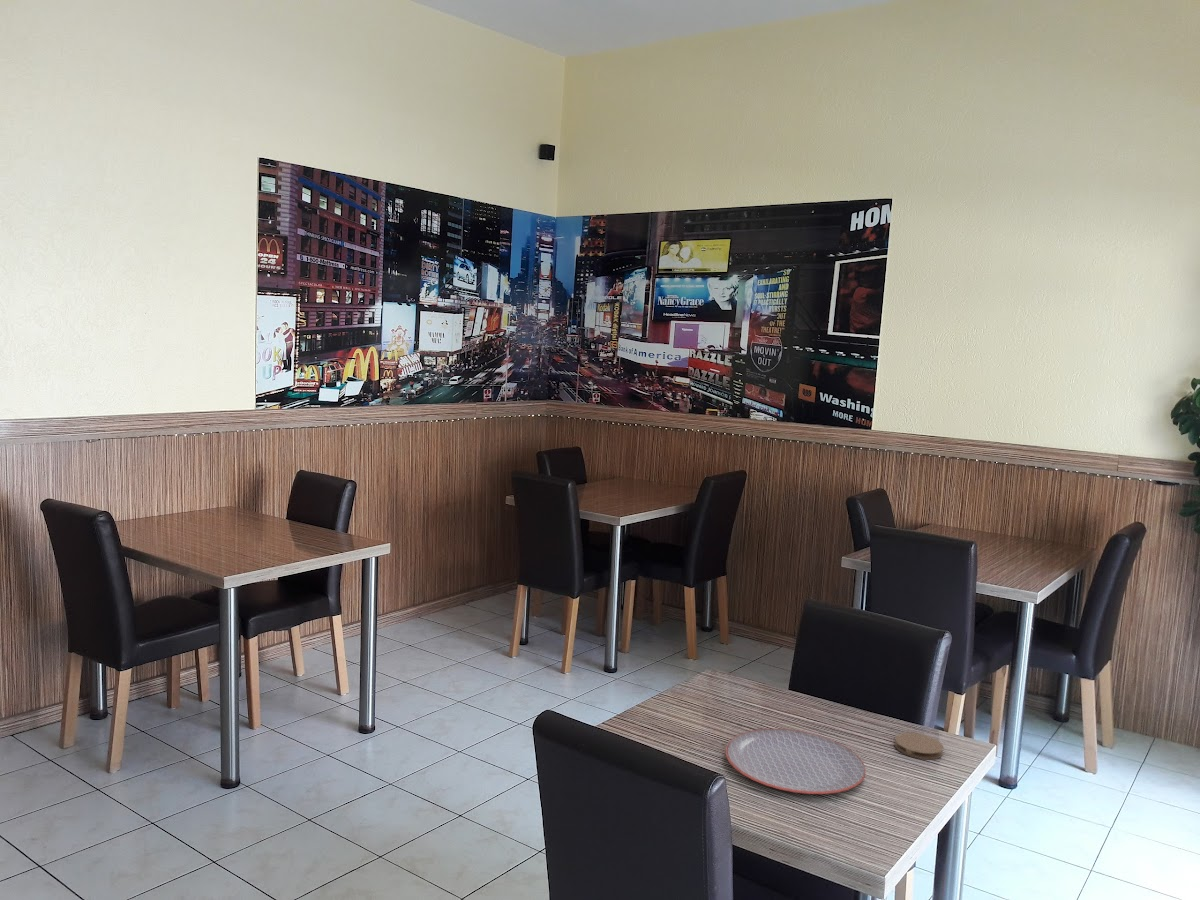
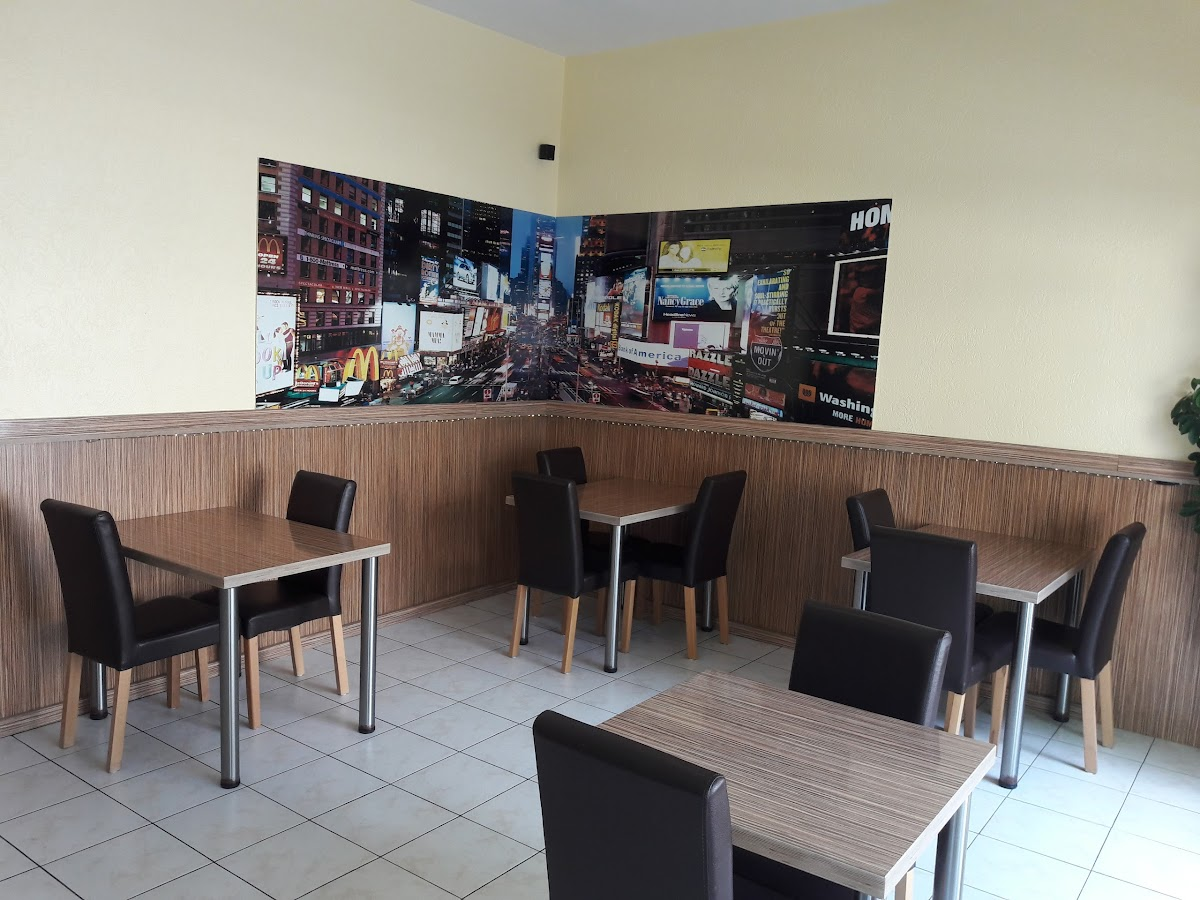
- coaster (918, 745)
- plate (794, 763)
